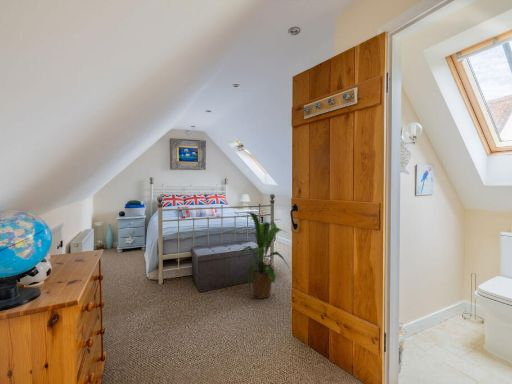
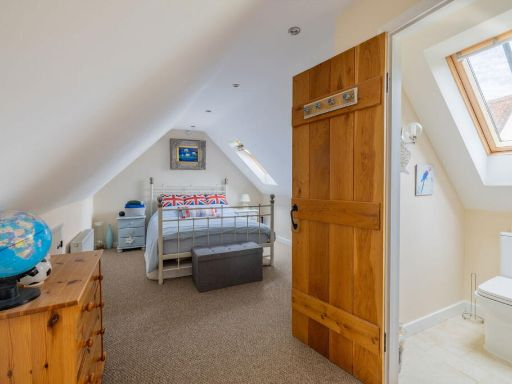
- house plant (267, 251)
